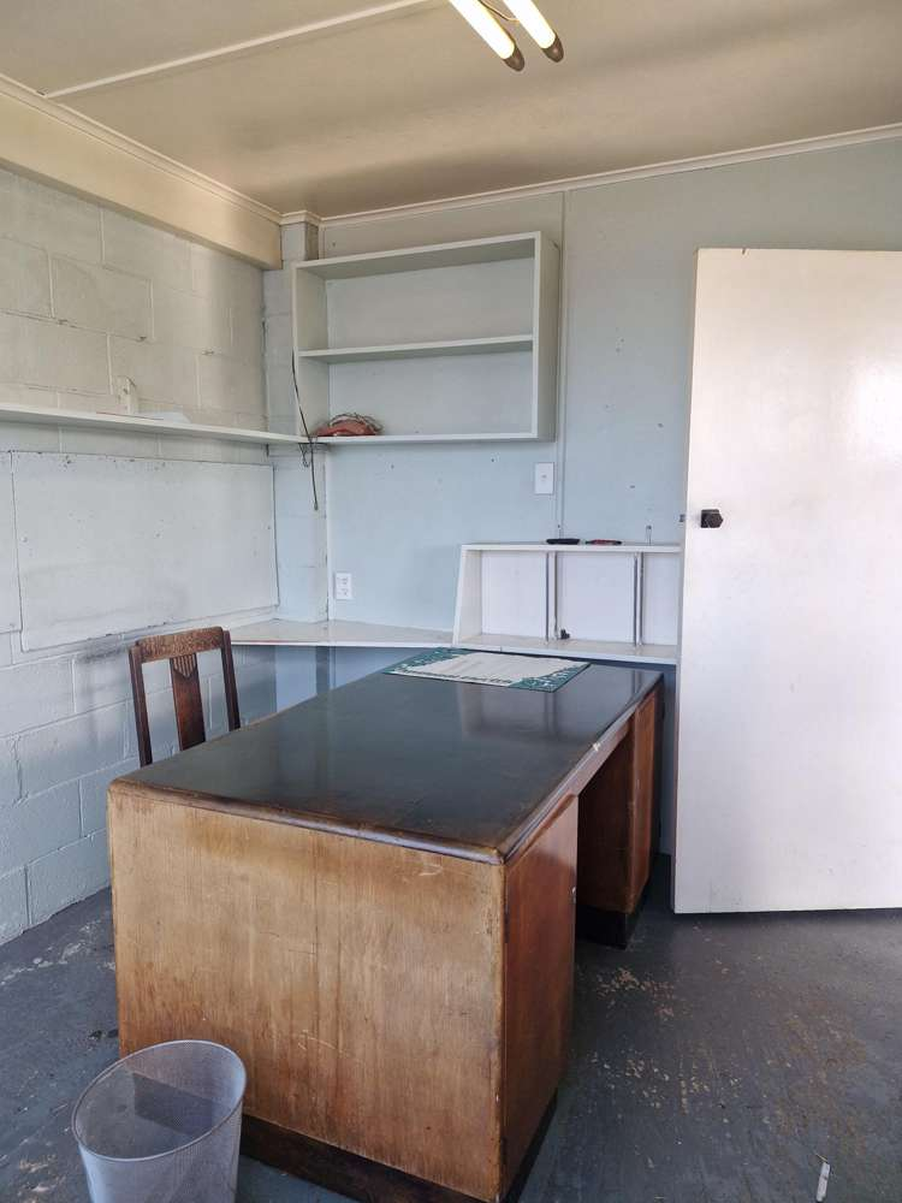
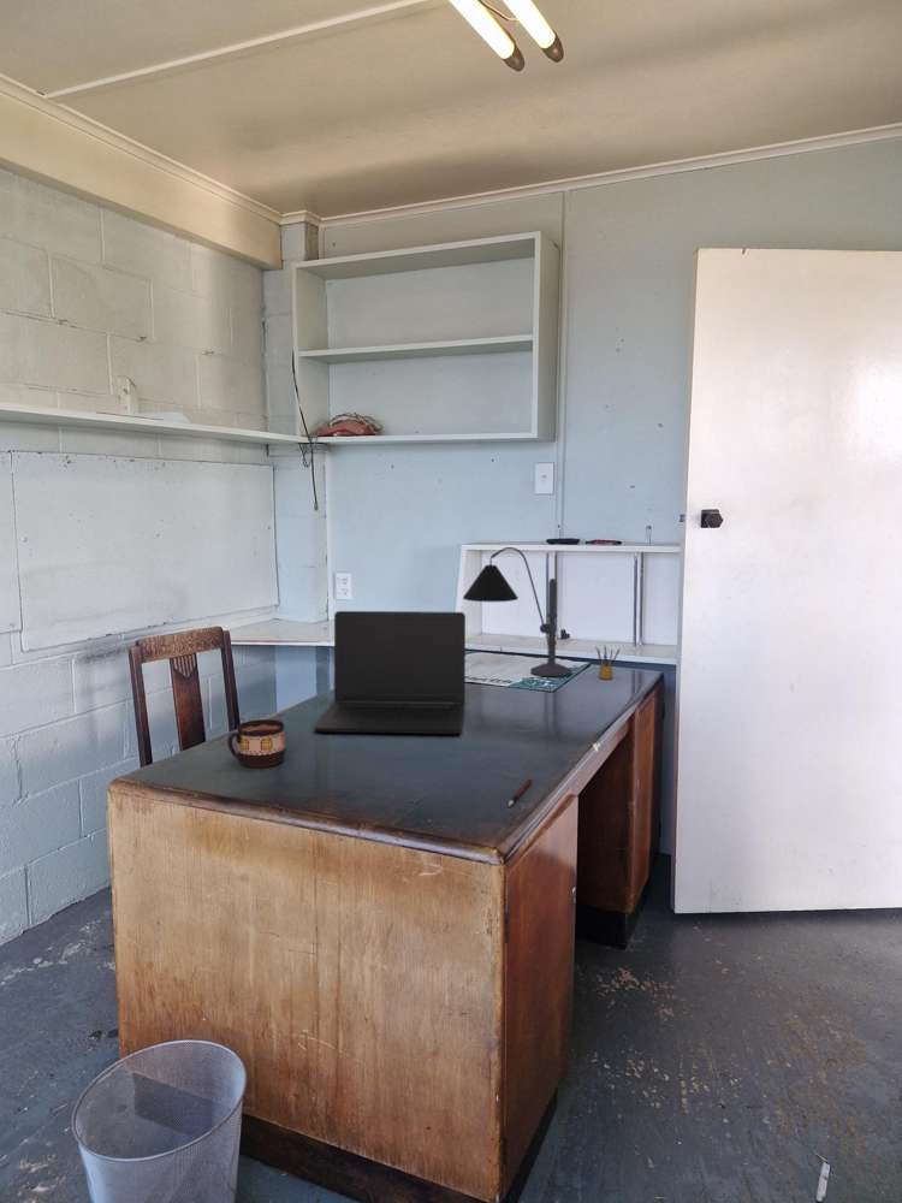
+ laptop (393, 669)
+ pen (520, 792)
+ pencil box (606, 662)
+ cup (259, 743)
+ desk lamp (516, 599)
